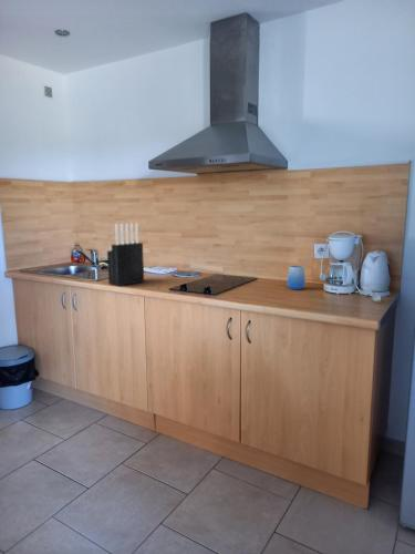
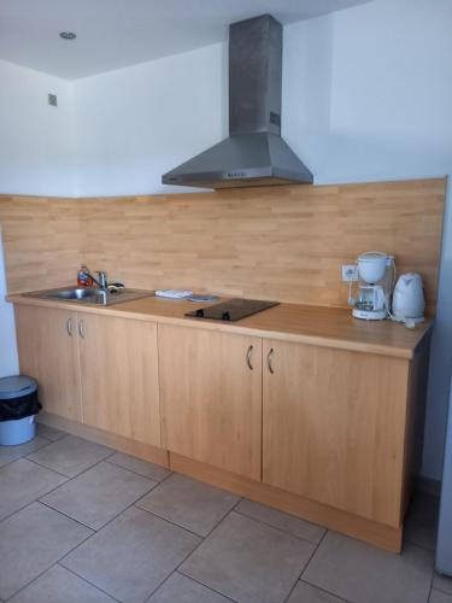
- cup (295, 277)
- knife block (124, 253)
